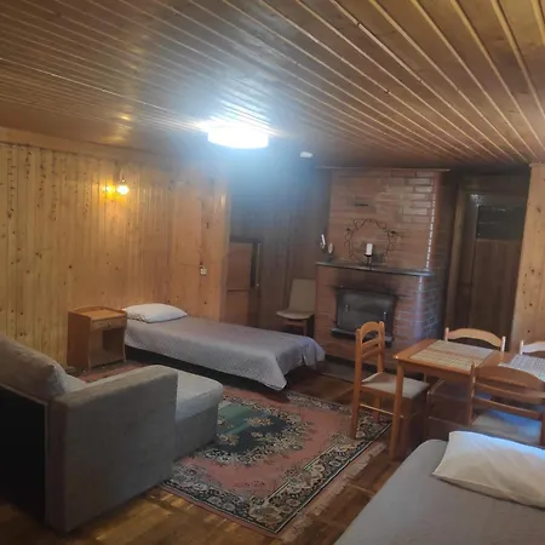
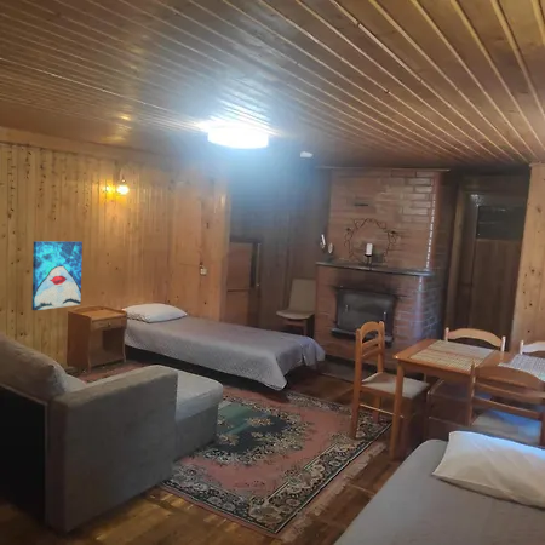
+ wall art (58, 274)
